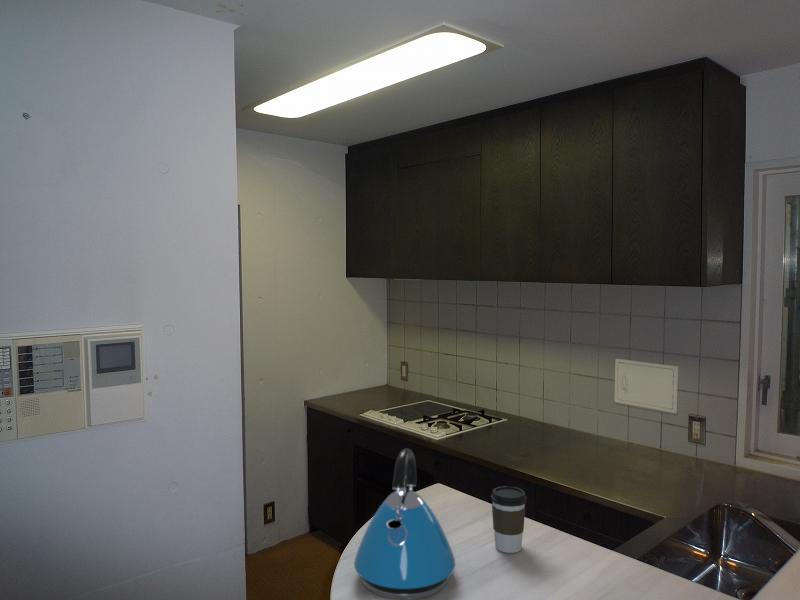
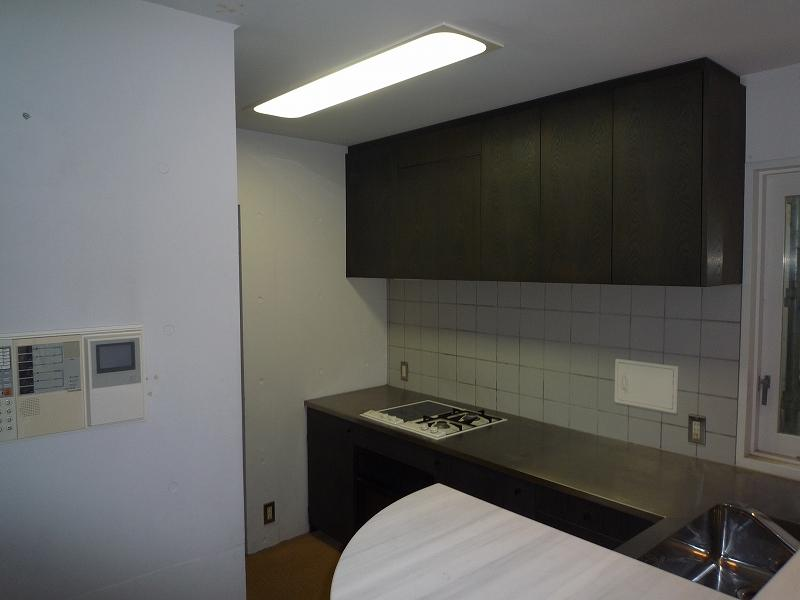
- coffee cup (508, 519)
- kettle (405, 512)
